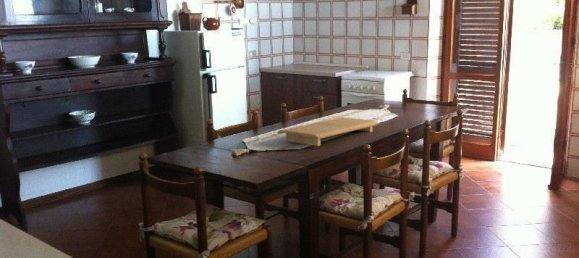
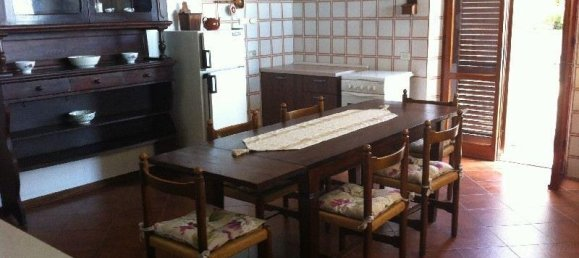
- cutting board (329, 130)
